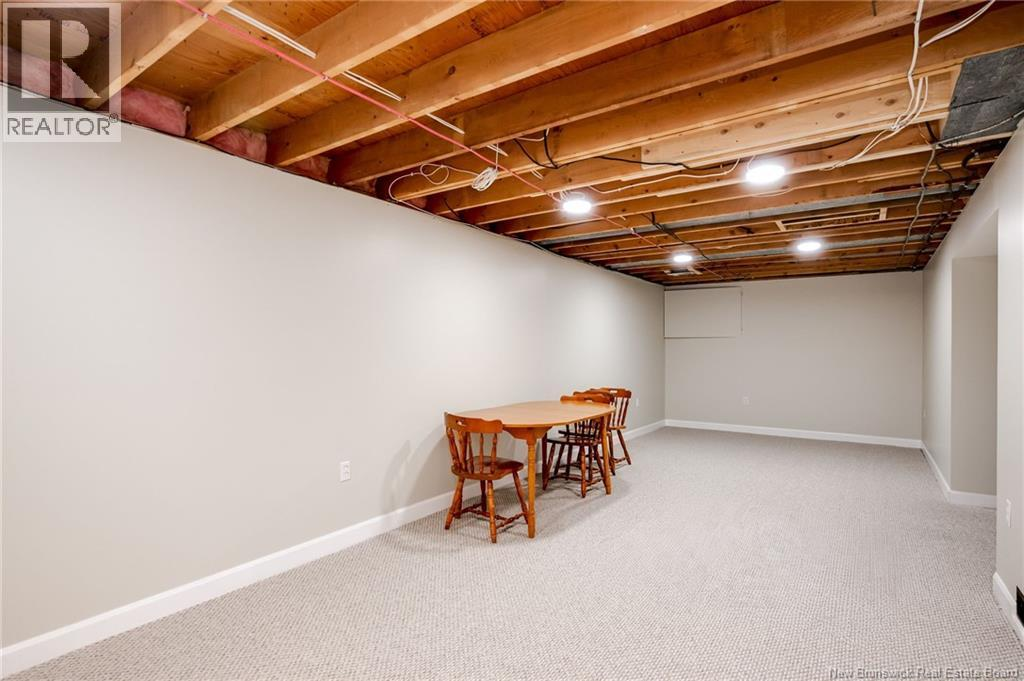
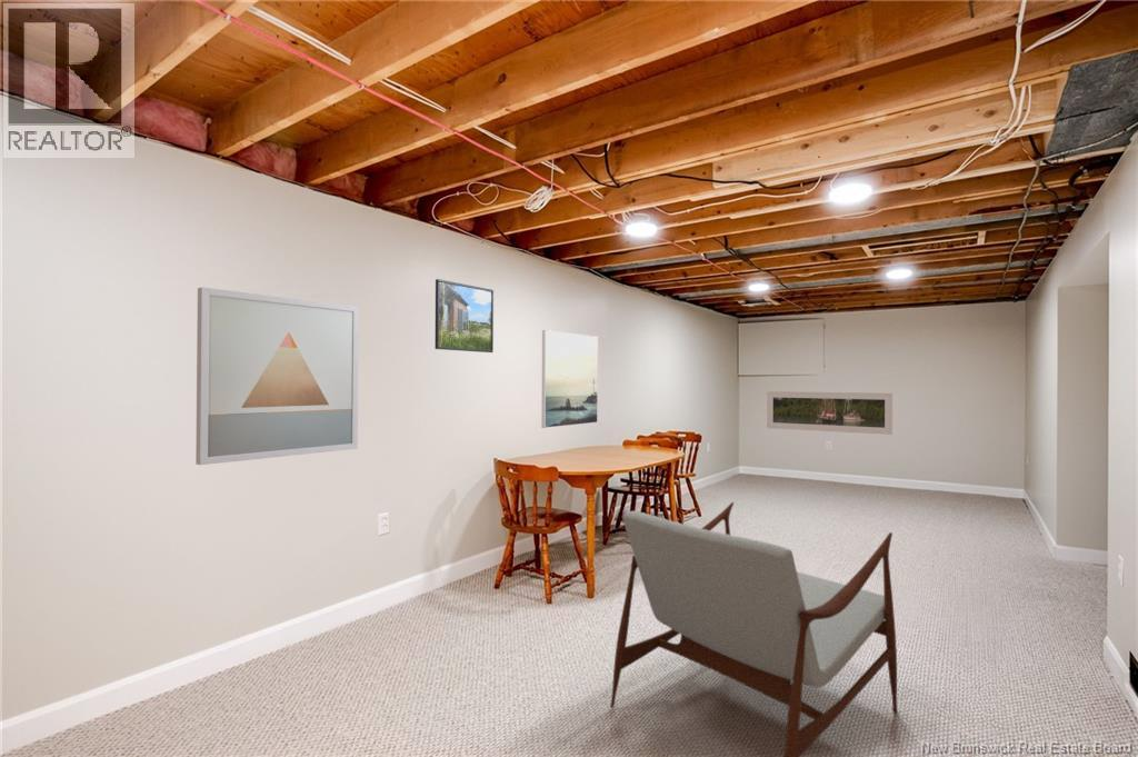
+ armchair (756, 608)
+ wall art (286, 377)
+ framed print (826, 411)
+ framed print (466, 317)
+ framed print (571, 379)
